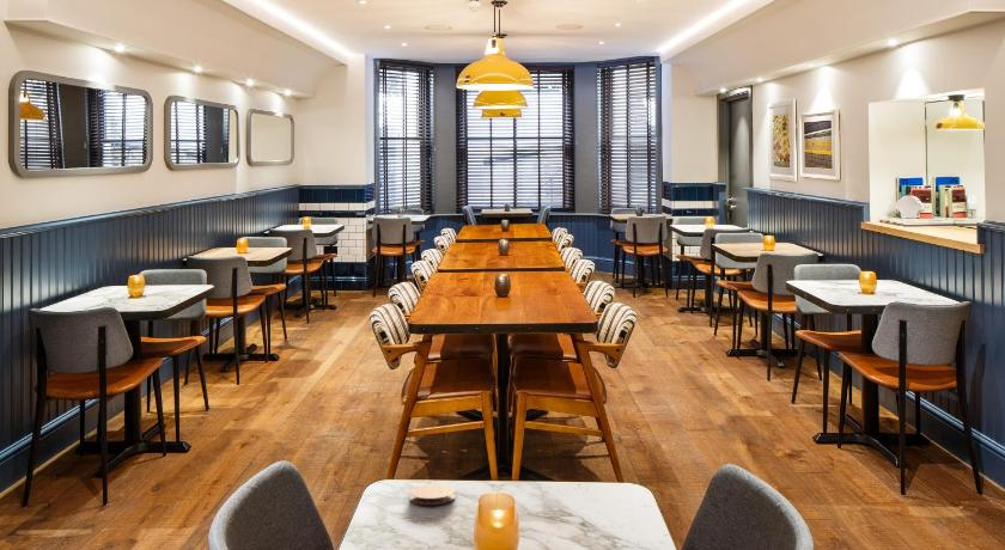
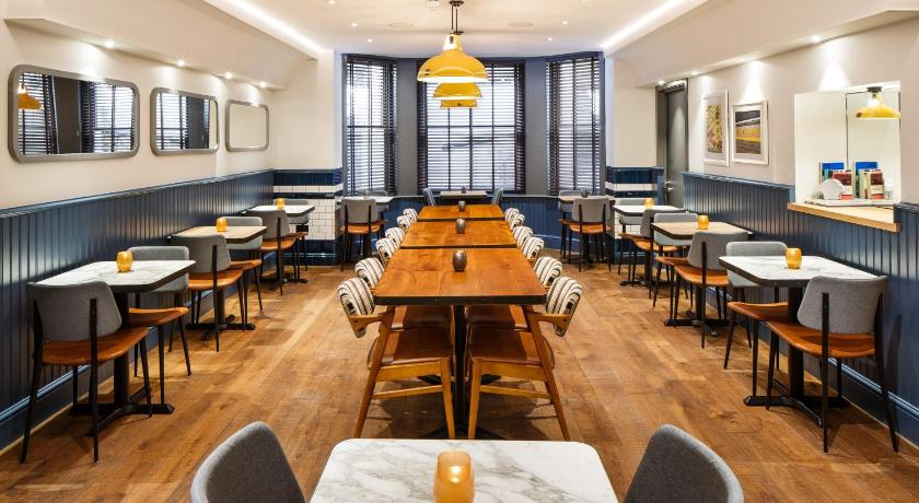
- coaster (432, 494)
